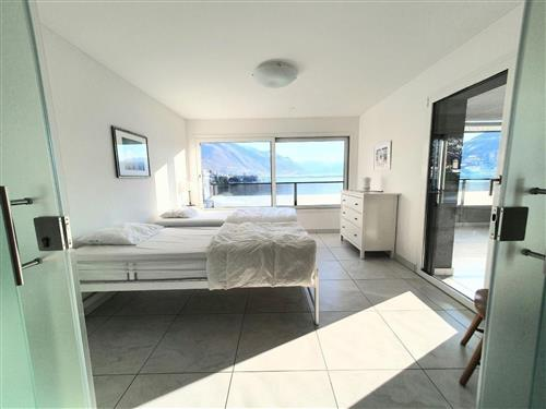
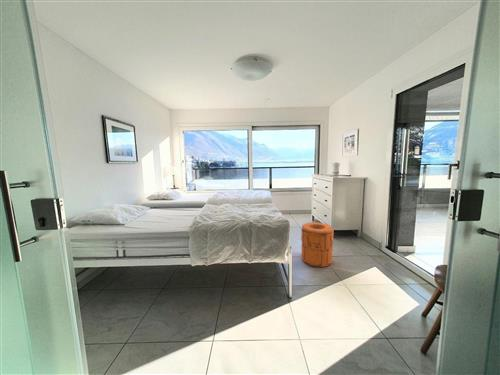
+ trash can (316, 243)
